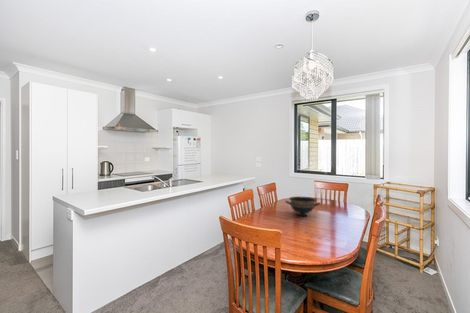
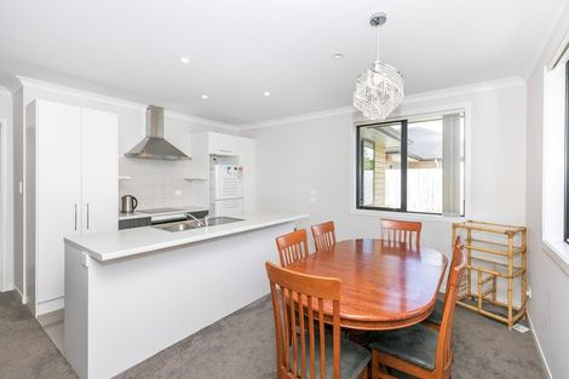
- bowl (302, 207)
